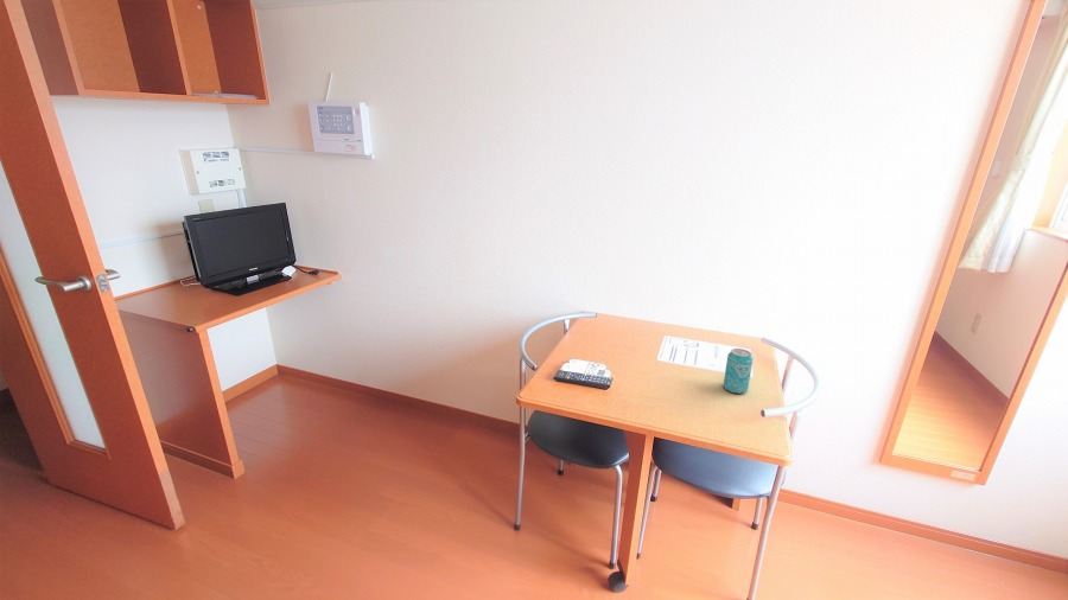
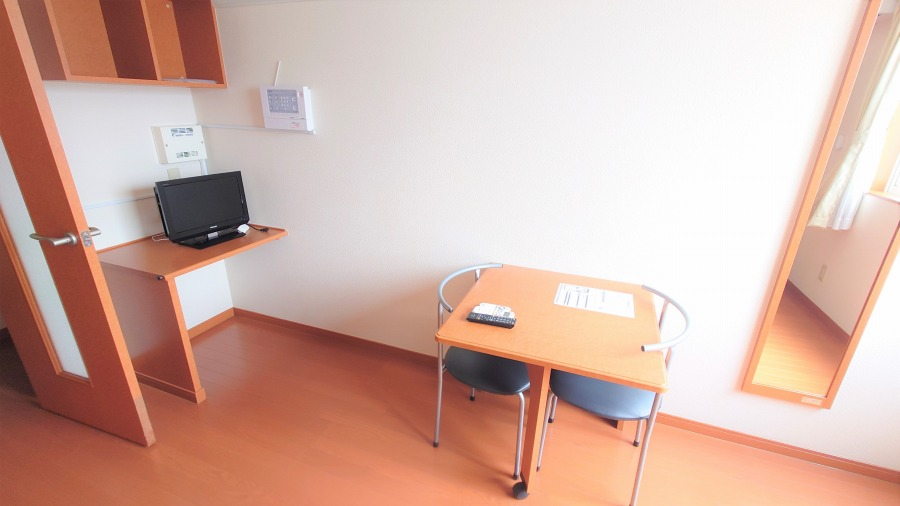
- beverage can (738, 370)
